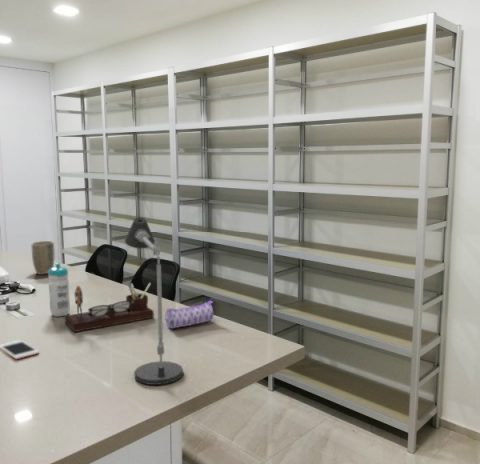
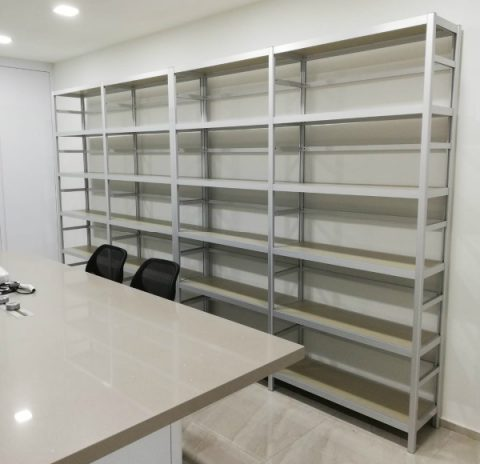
- desk organizer (114, 303)
- water bottle (59, 288)
- plant pot (43, 257)
- pencil case (189, 314)
- desk lamp (157, 290)
- cell phone (18, 349)
